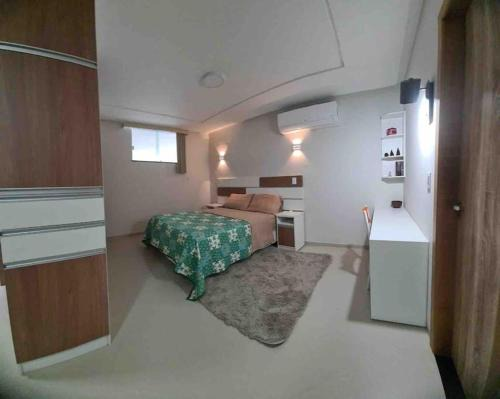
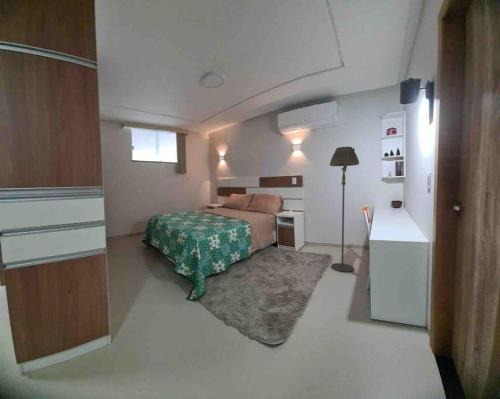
+ floor lamp (343, 208)
